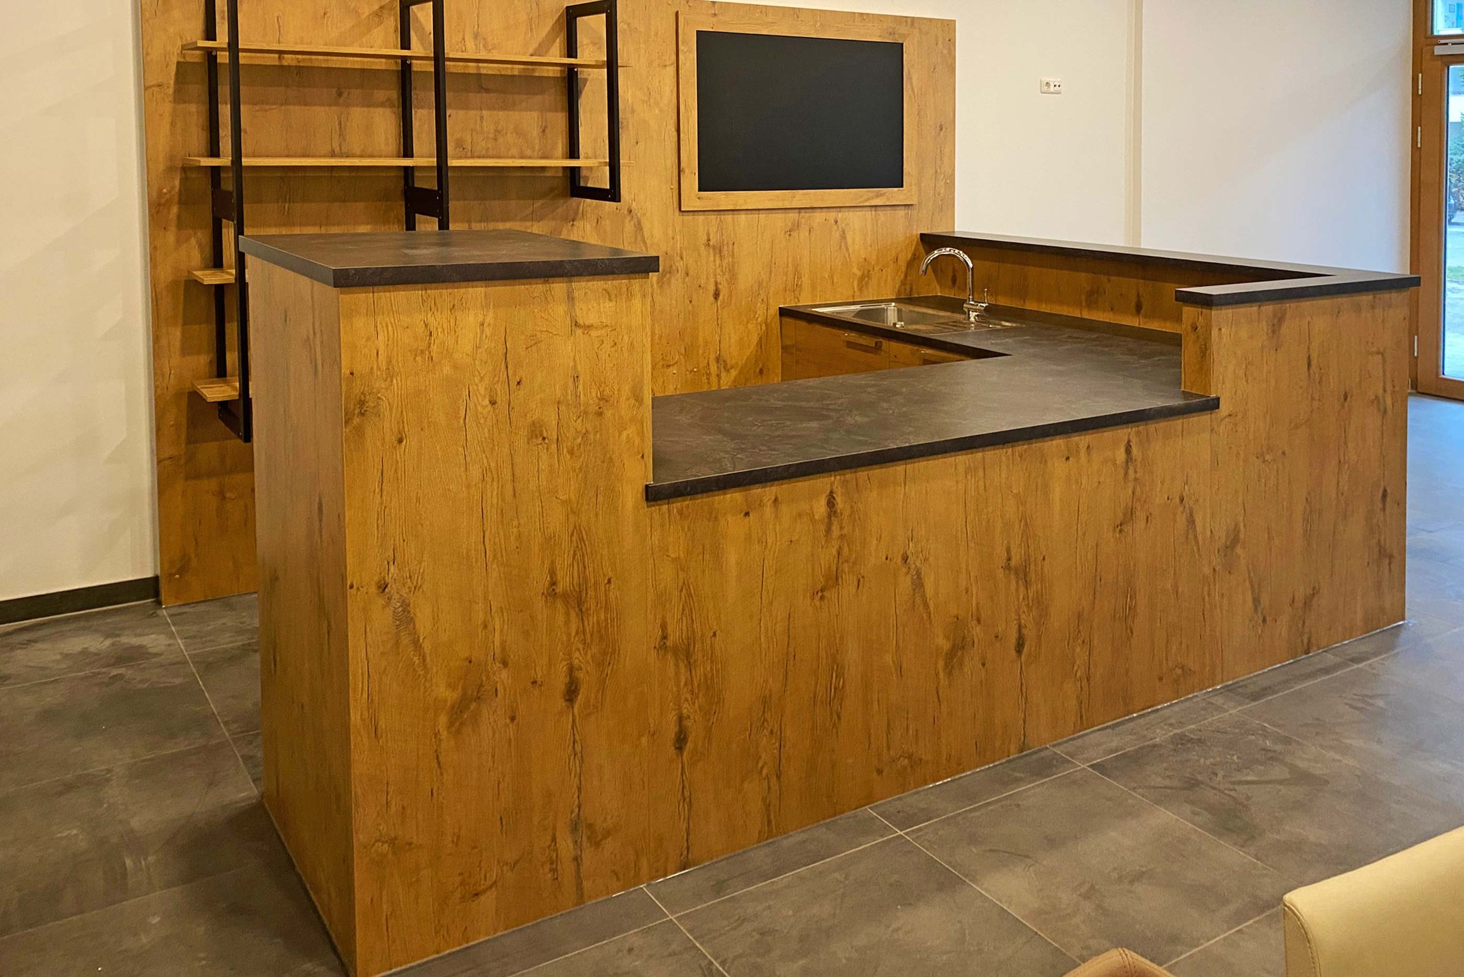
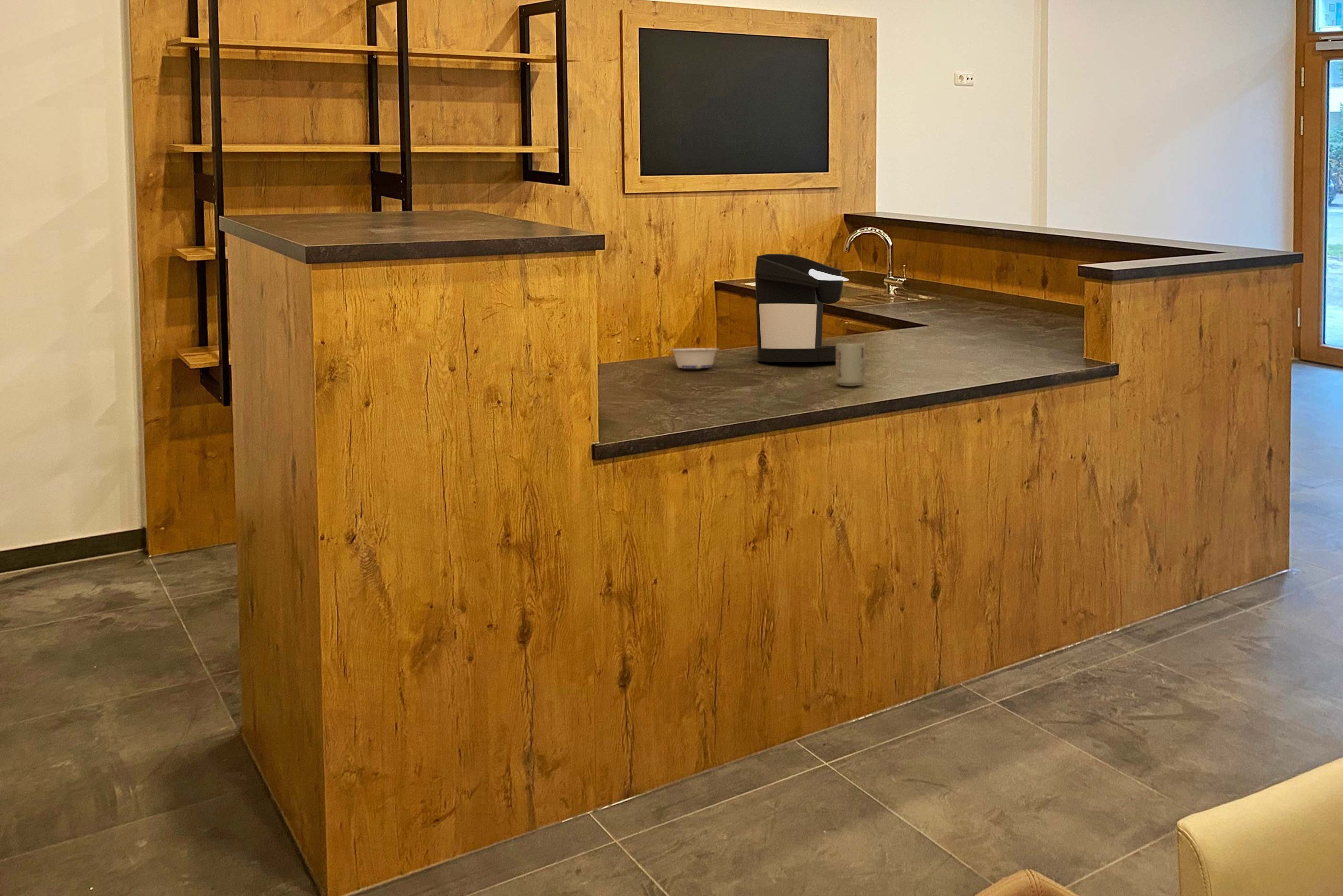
+ coffee maker (801, 307)
+ cup (850, 364)
+ legume (694, 356)
